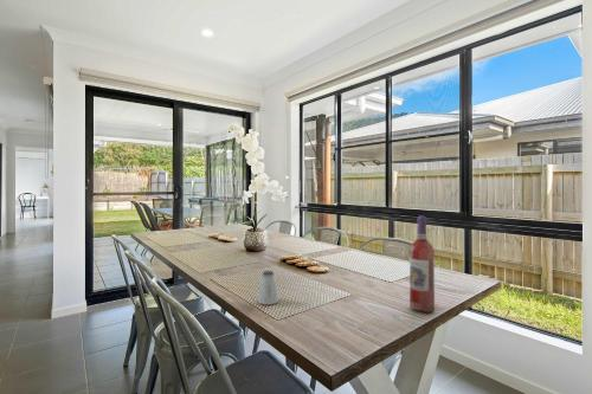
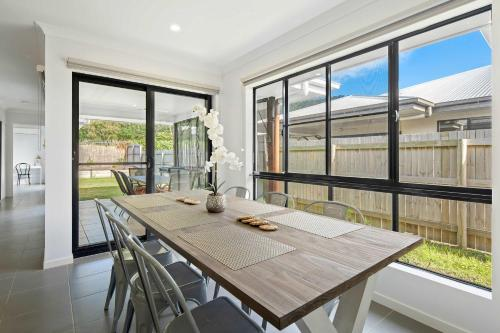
- wine bottle (422, 261)
- saltshaker (268, 286)
